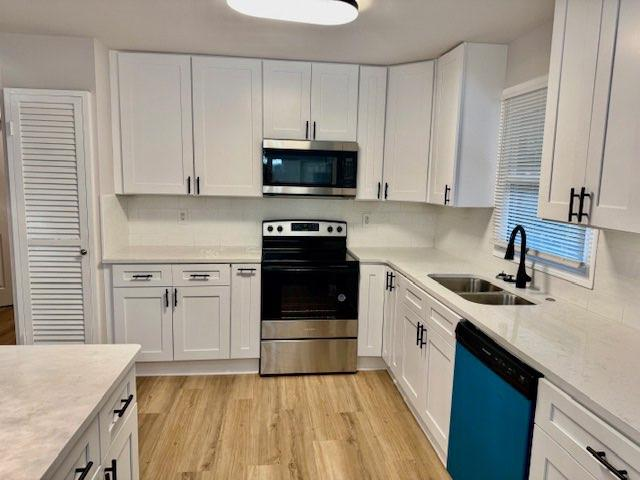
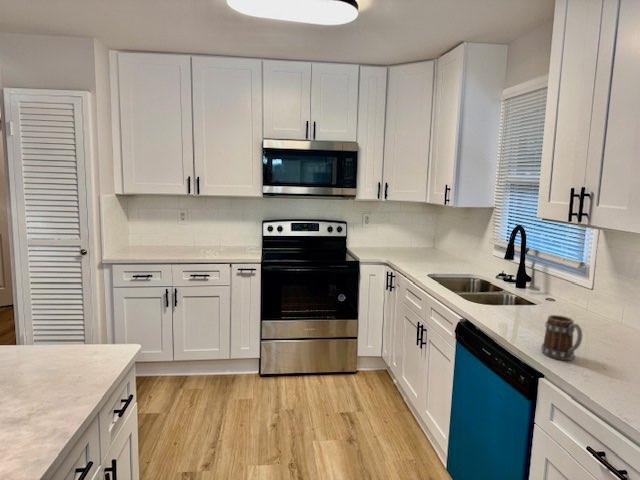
+ mug (563, 338)
